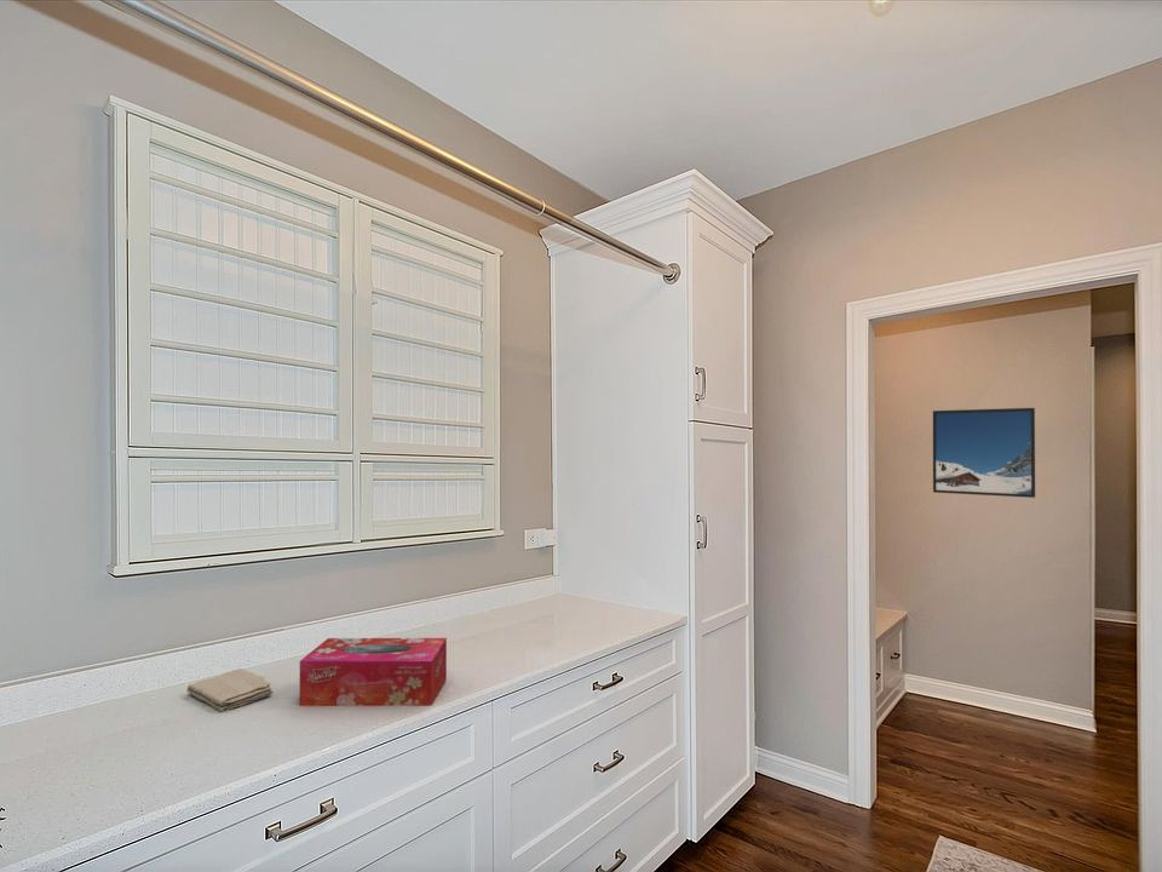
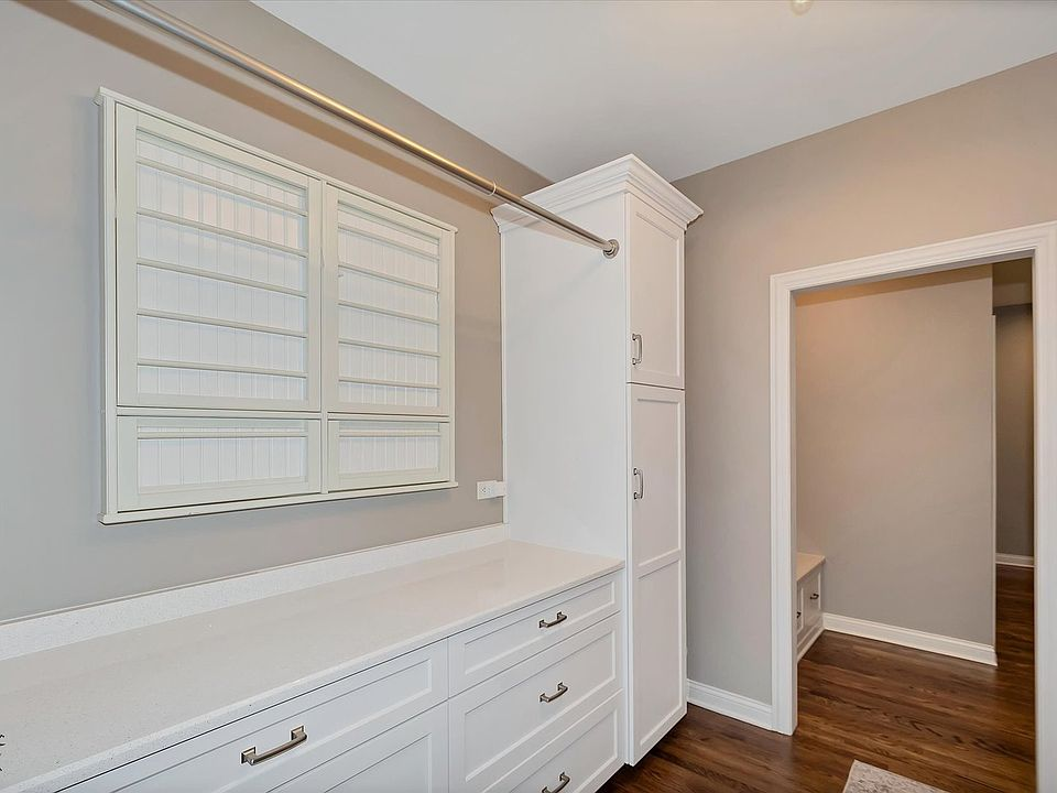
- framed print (980, 452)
- tissue box (376, 670)
- washcloth (230, 688)
